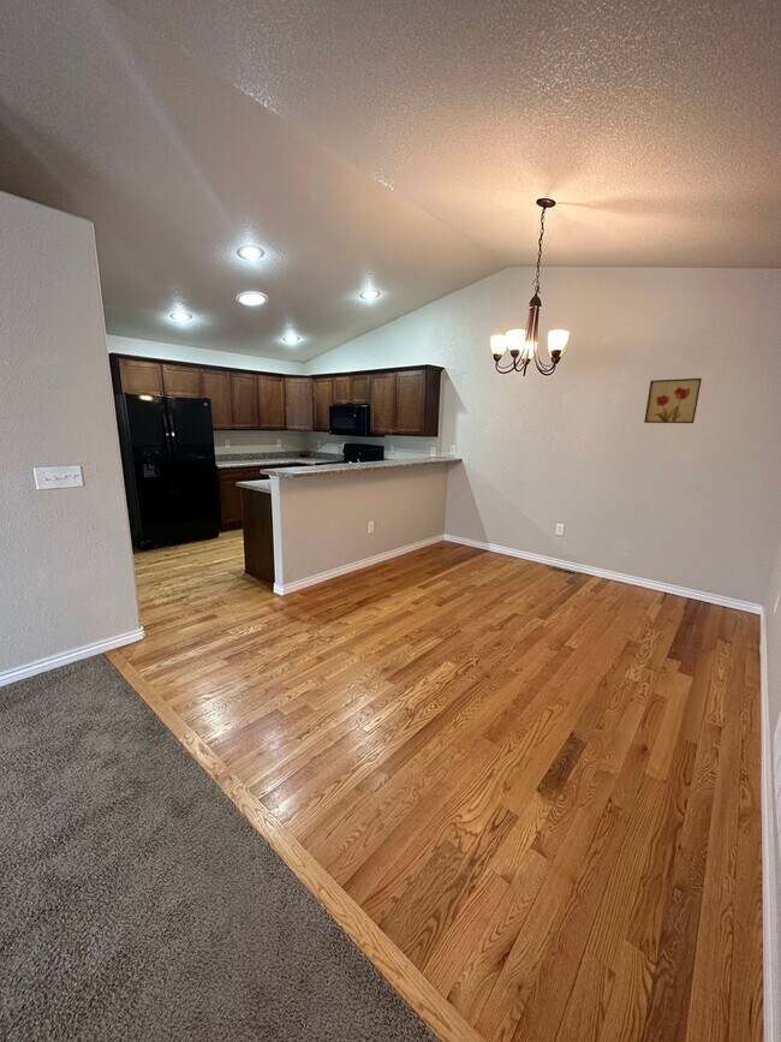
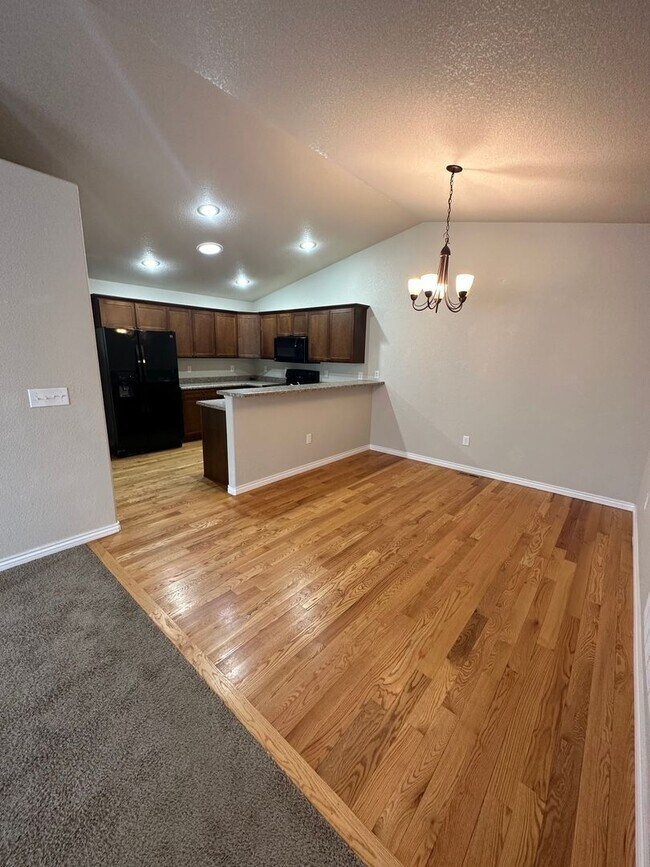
- wall art (672, 401)
